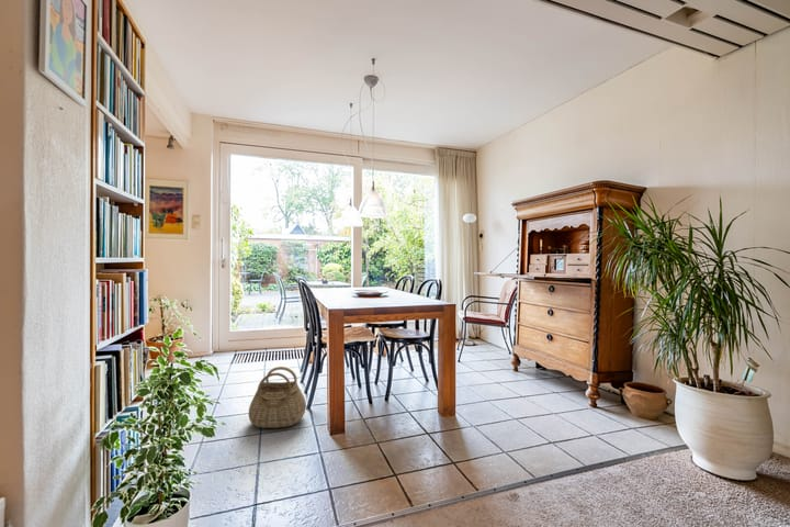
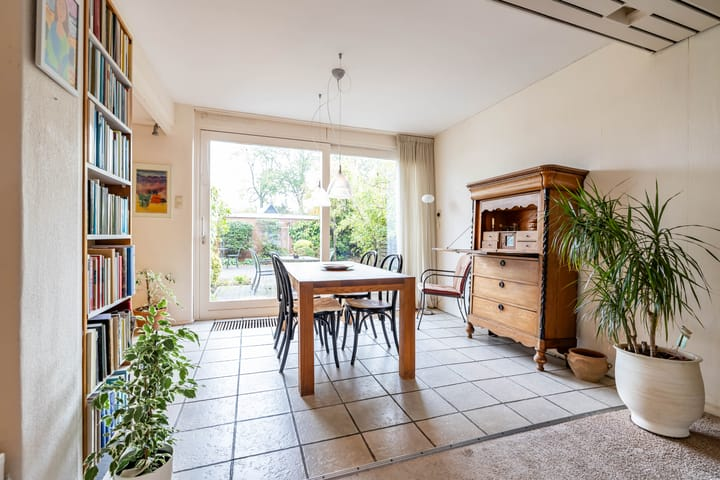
- basket (278, 395)
